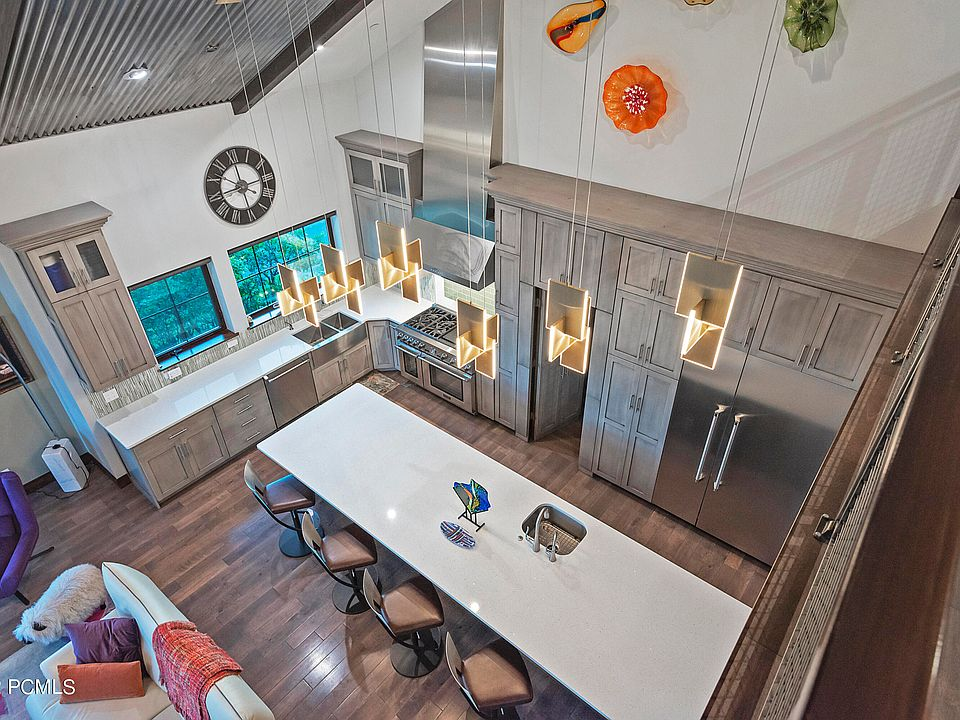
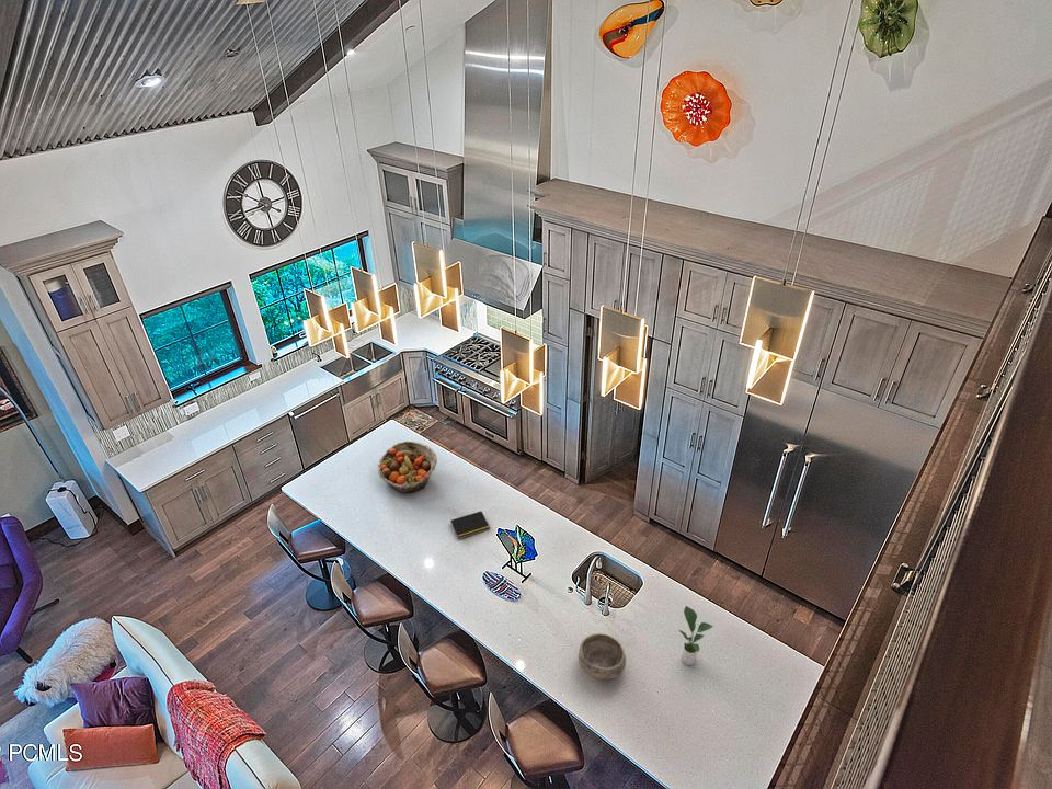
+ bowl (602, 660)
+ fruit basket (408, 467)
+ notepad (470, 524)
+ potted plant (690, 640)
